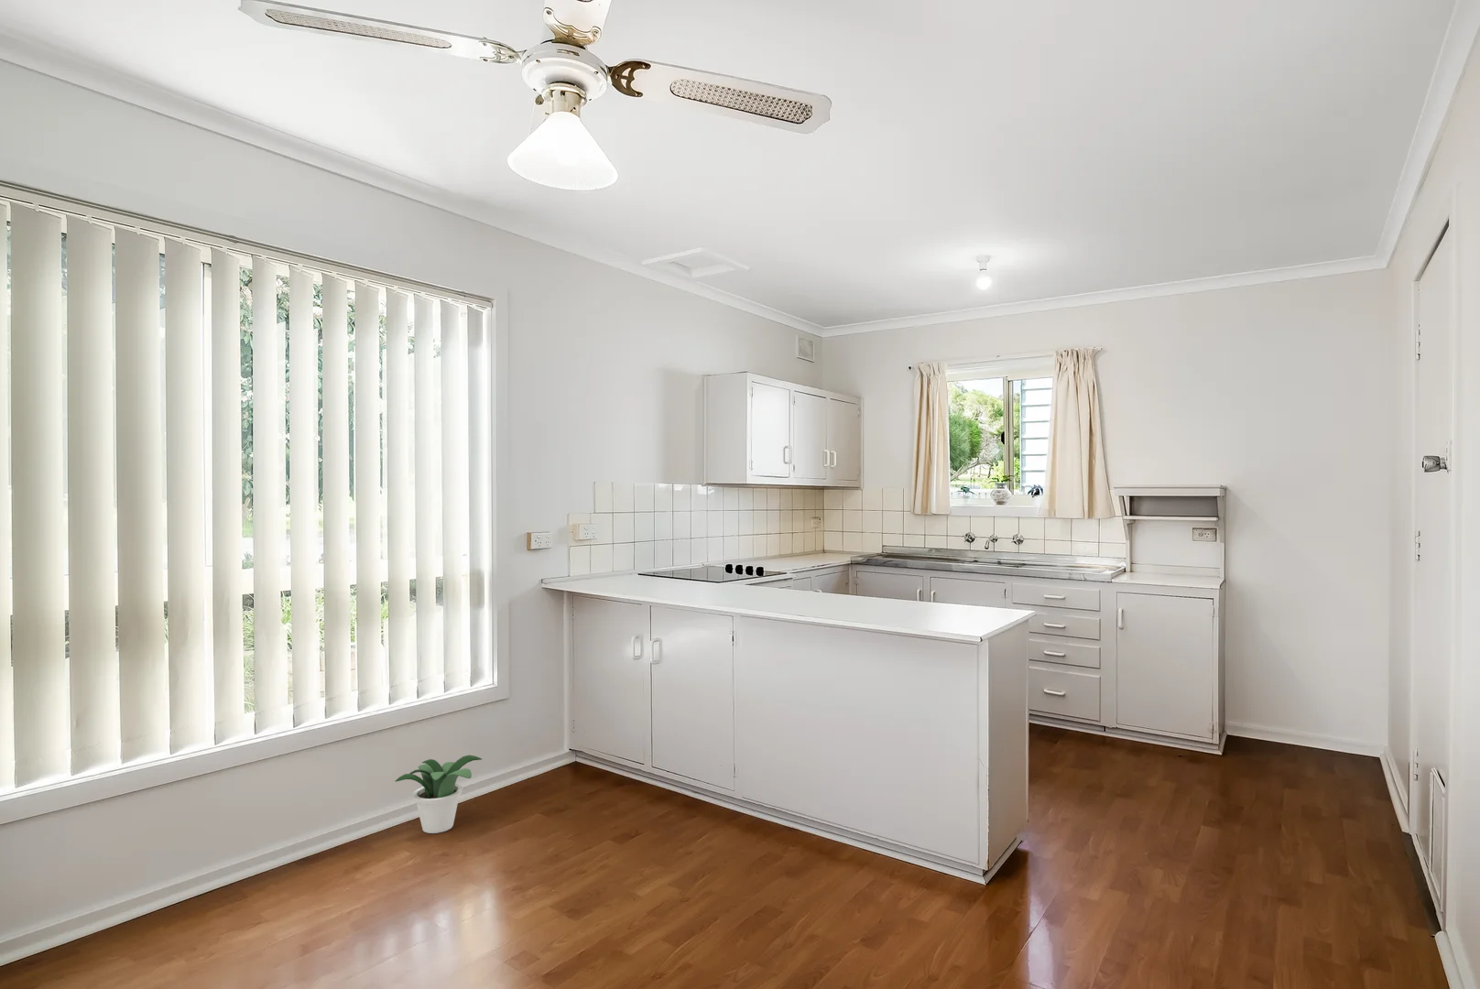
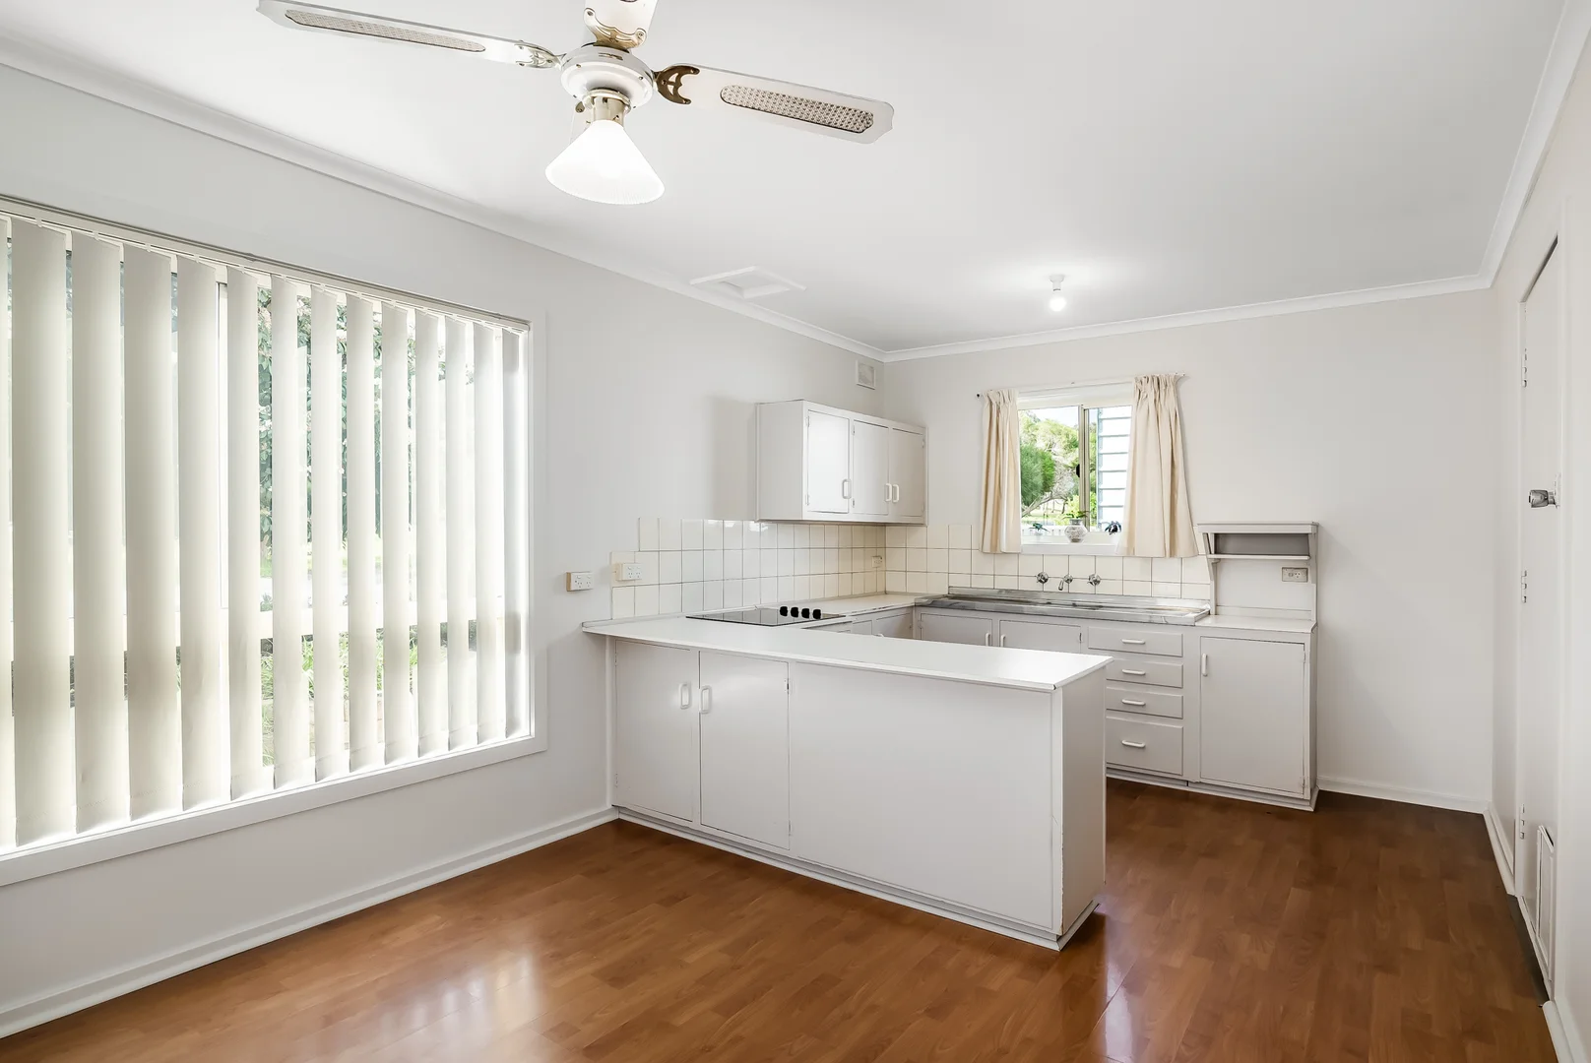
- potted plant (444, 795)
